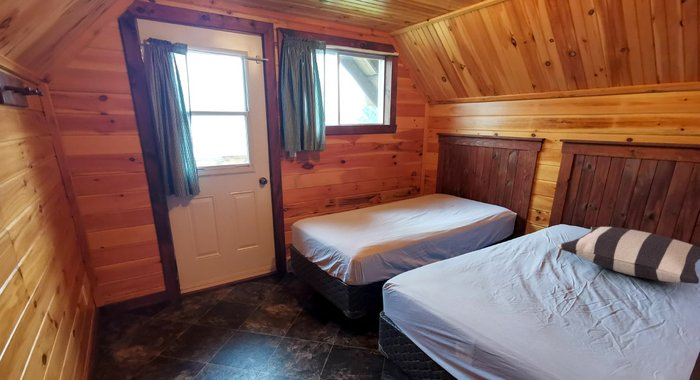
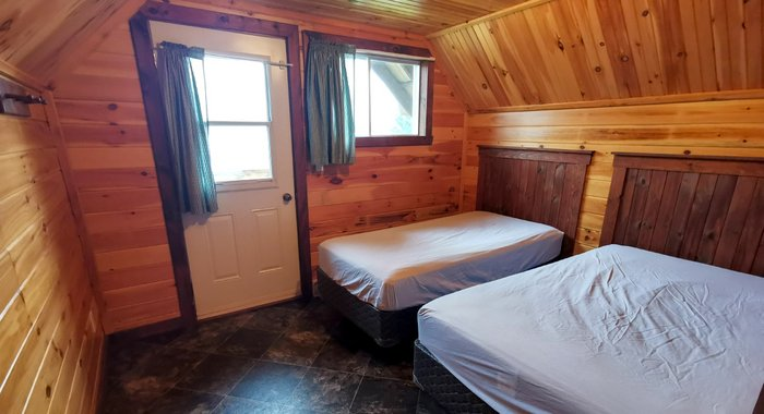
- pillow (632, 250)
